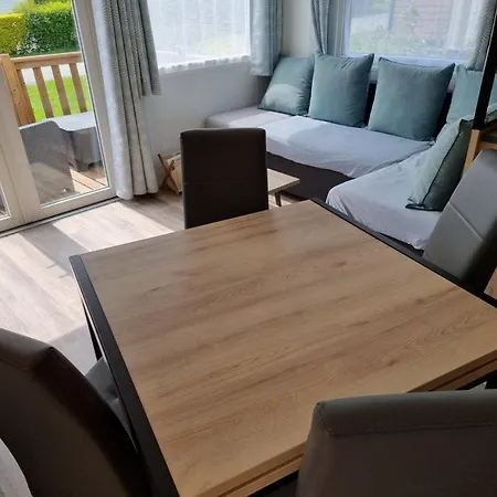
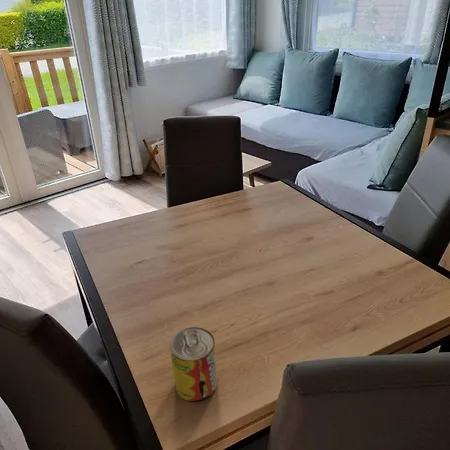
+ beverage can (194, 364)
